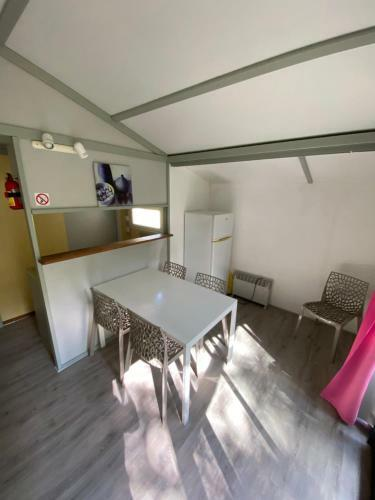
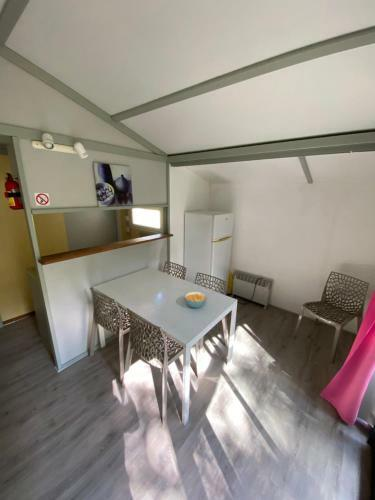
+ cereal bowl (195, 301)
